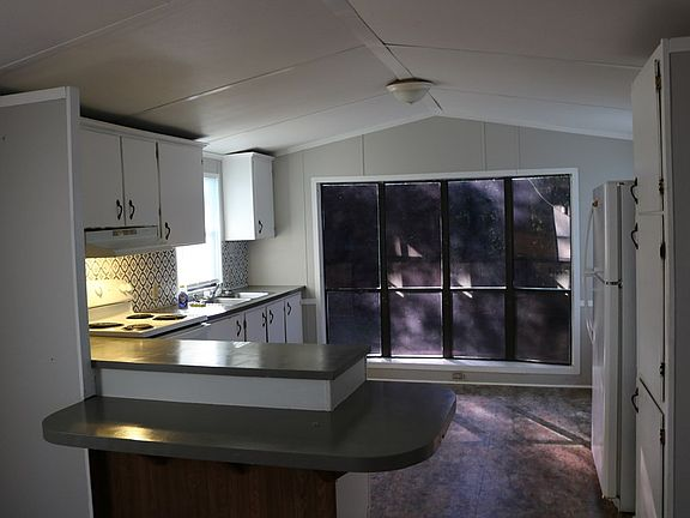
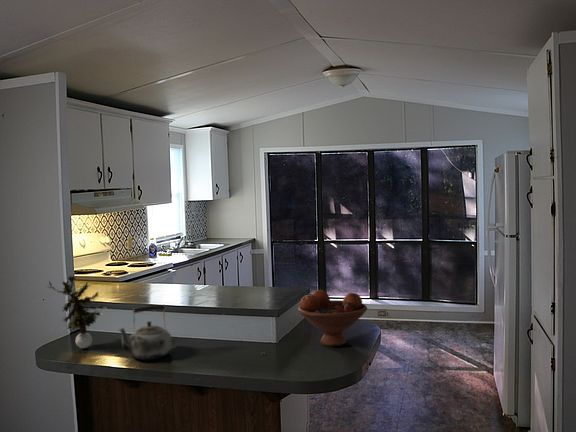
+ fruit bowl (332, 318)
+ potted plant (75, 310)
+ kettle (144, 331)
